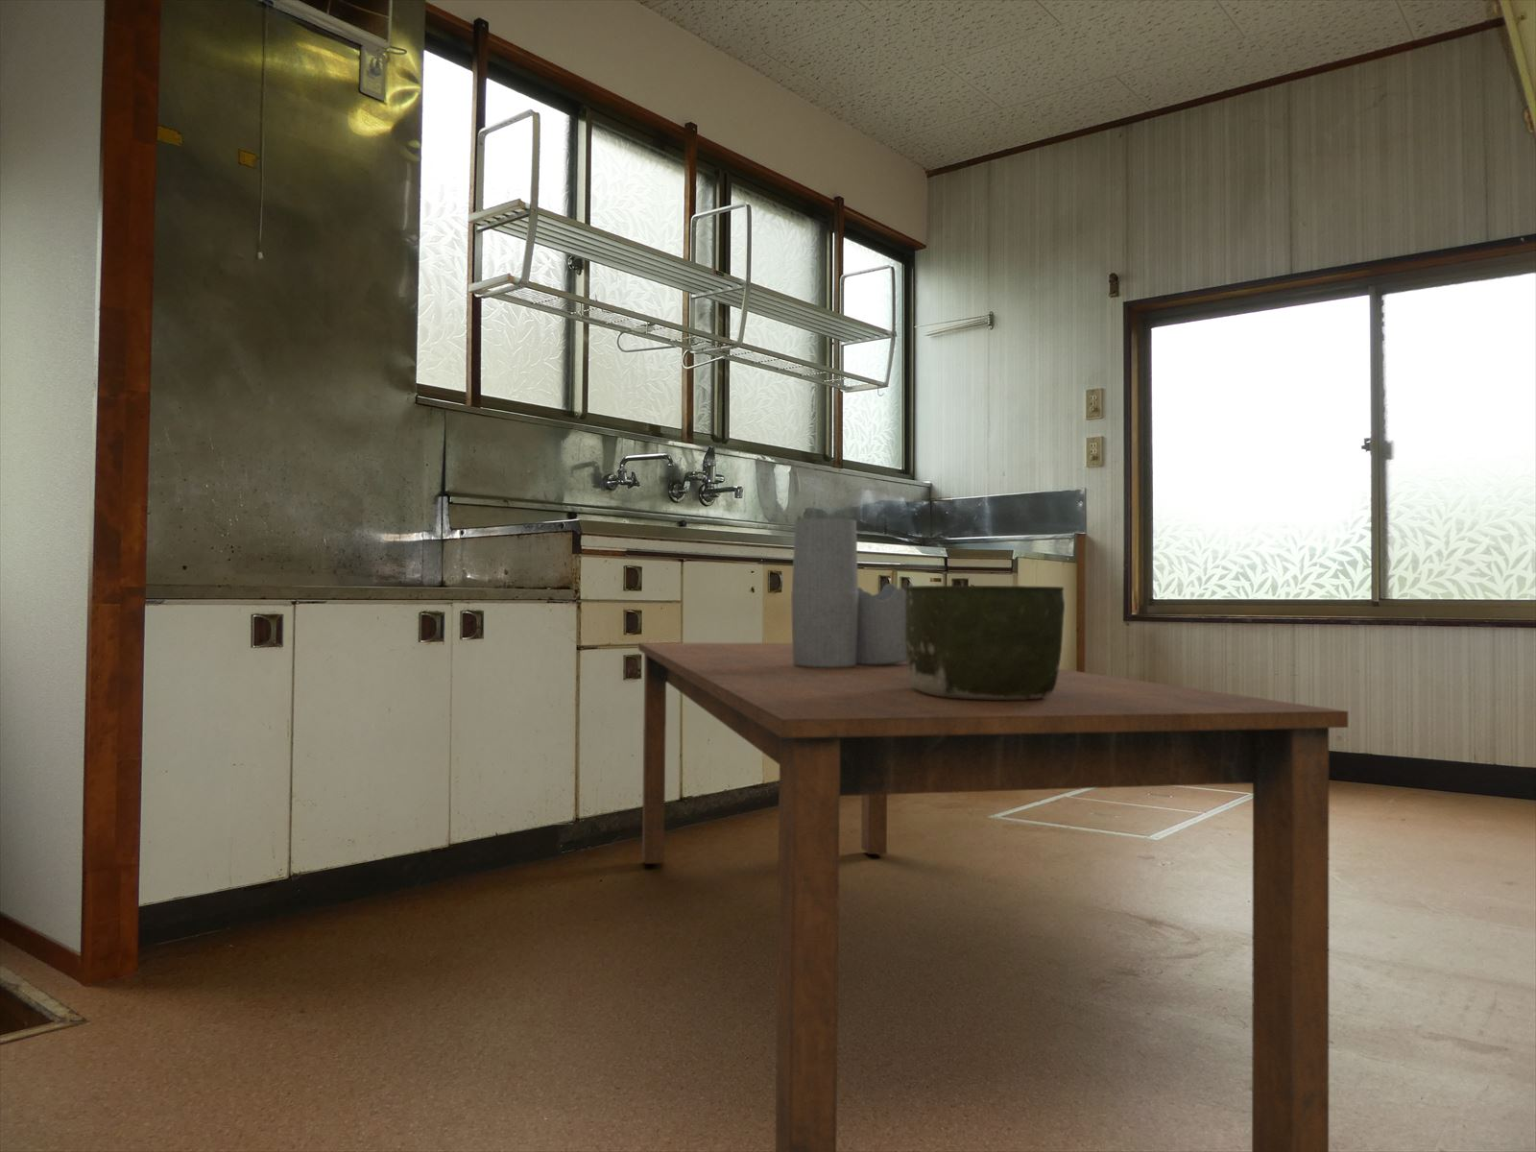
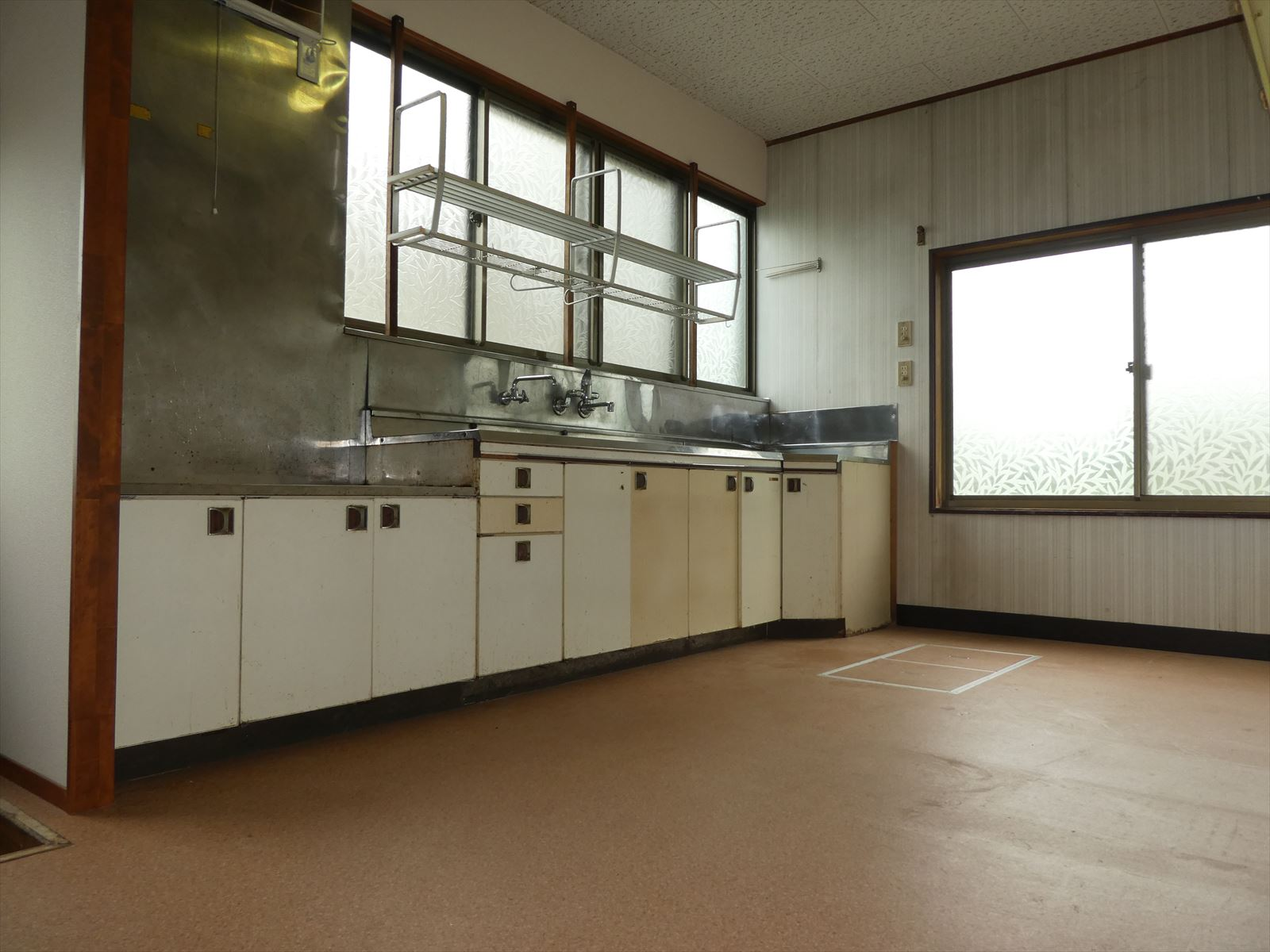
- dining table (861, 811)
- vase (855, 592)
- bowl (976, 639)
